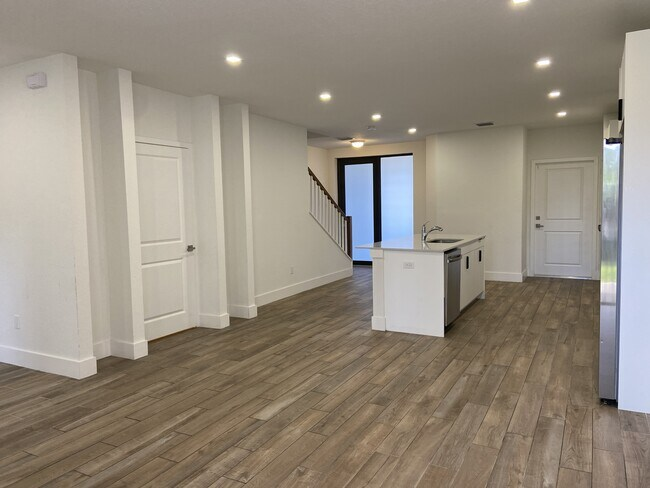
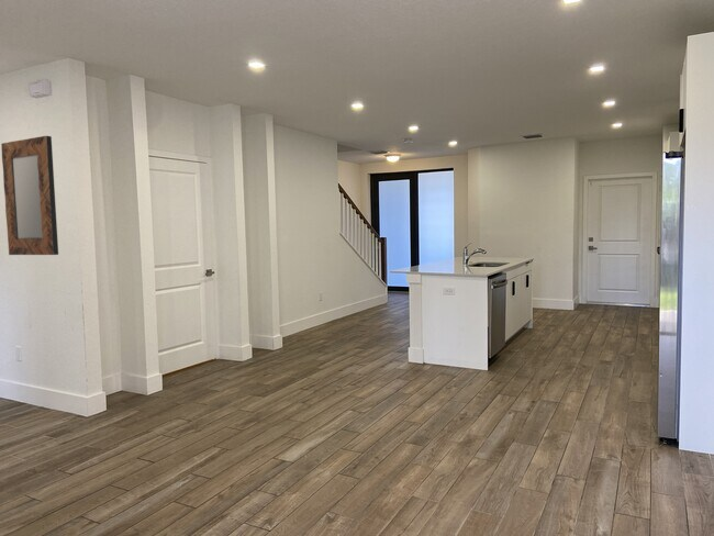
+ home mirror (29, 198)
